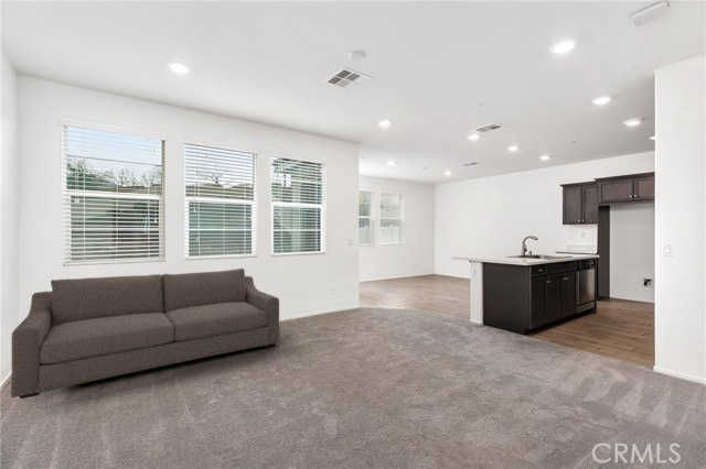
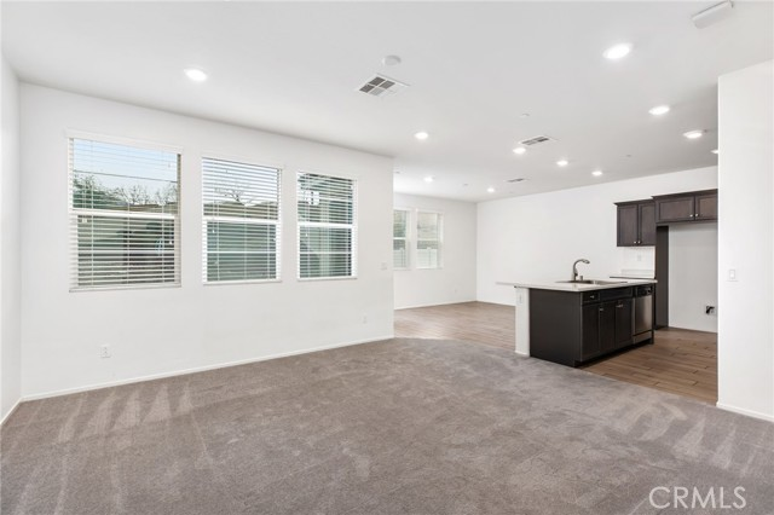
- sofa (165, 315)
